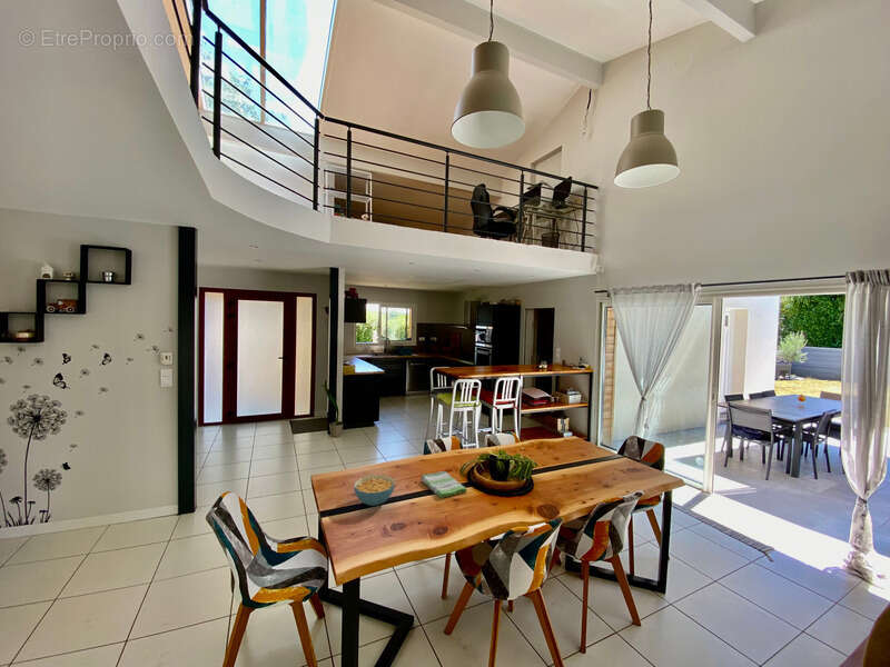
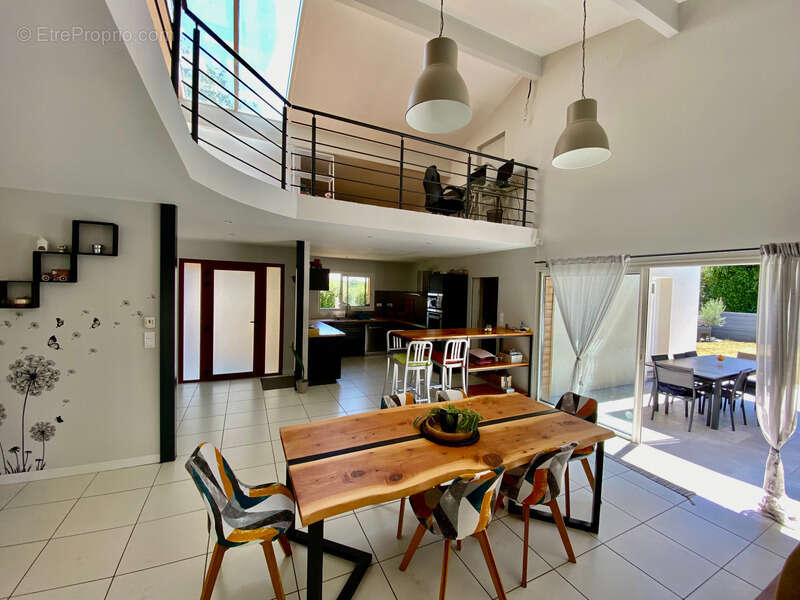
- cereal bowl (374, 492)
- dish towel (443, 482)
